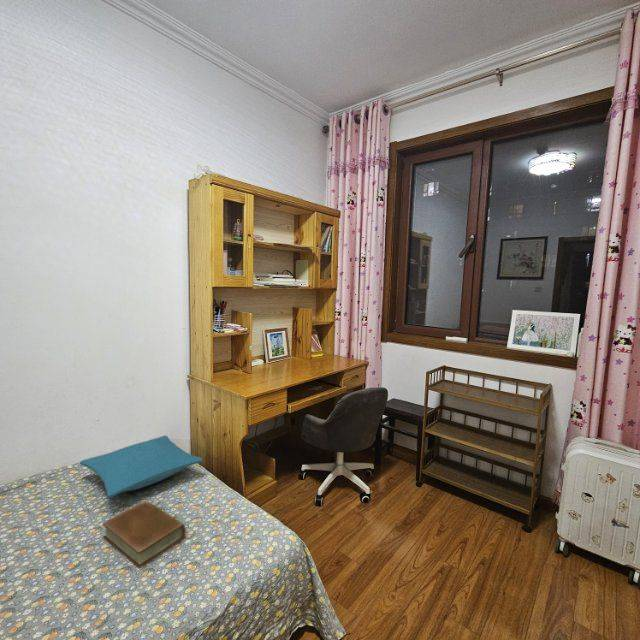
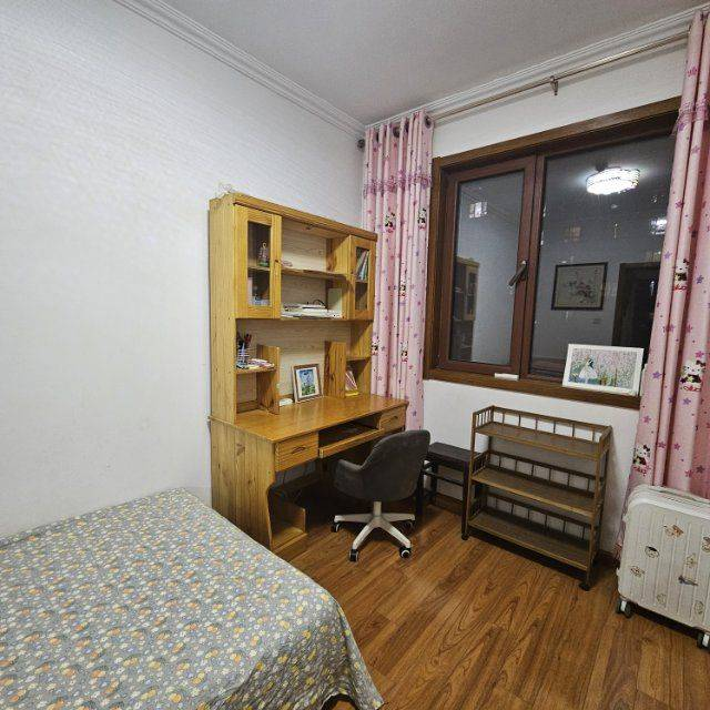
- book (144, 530)
- pillow (142, 462)
